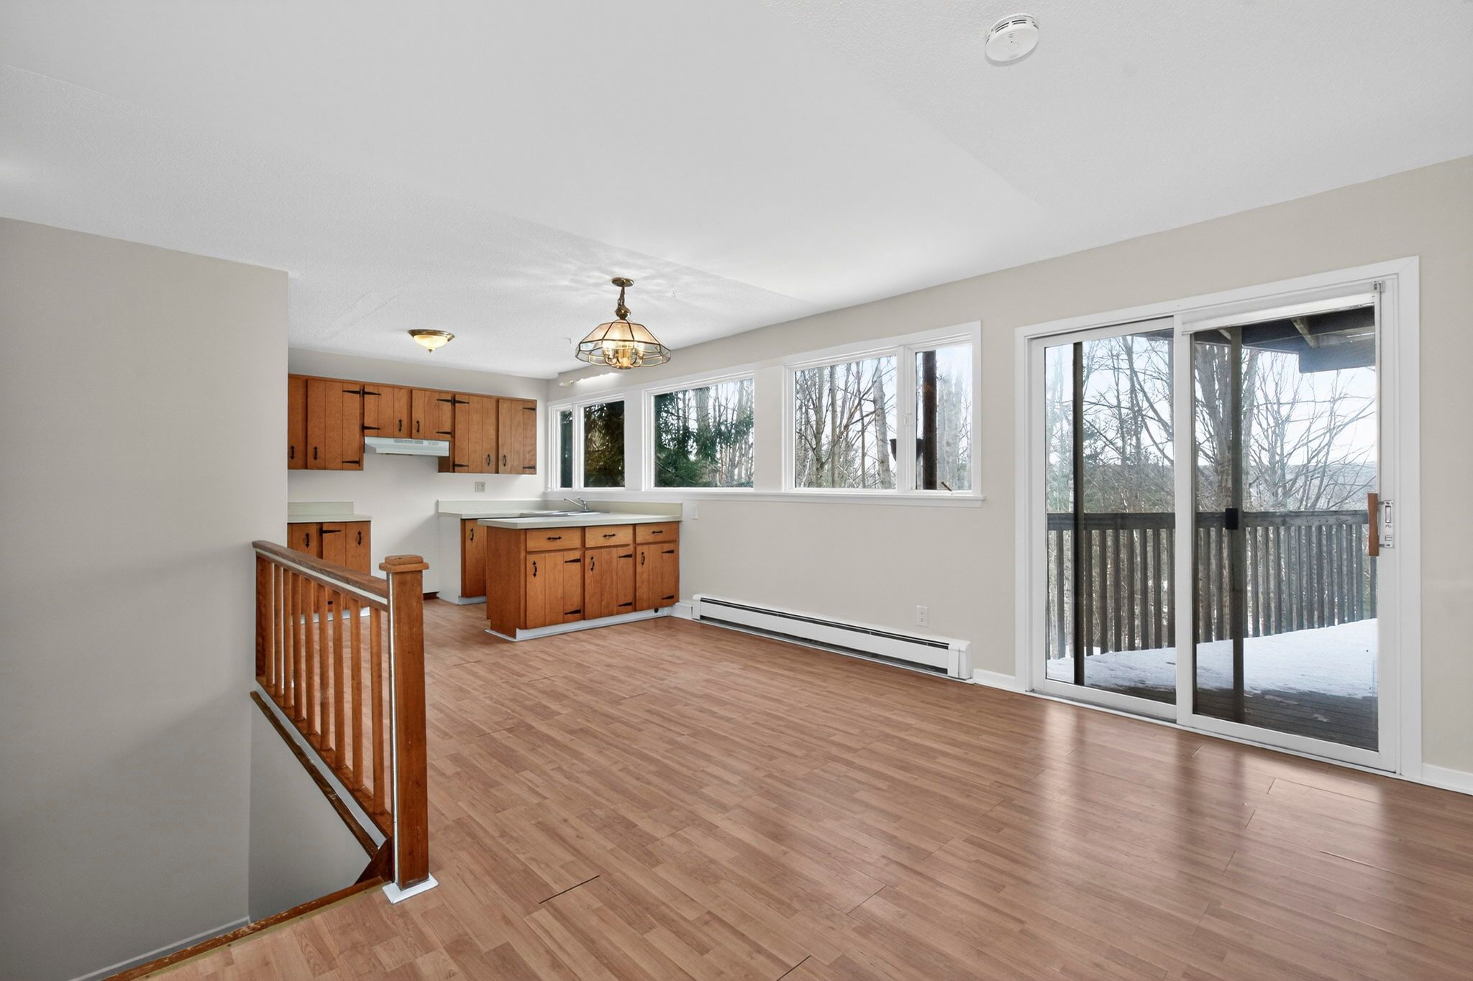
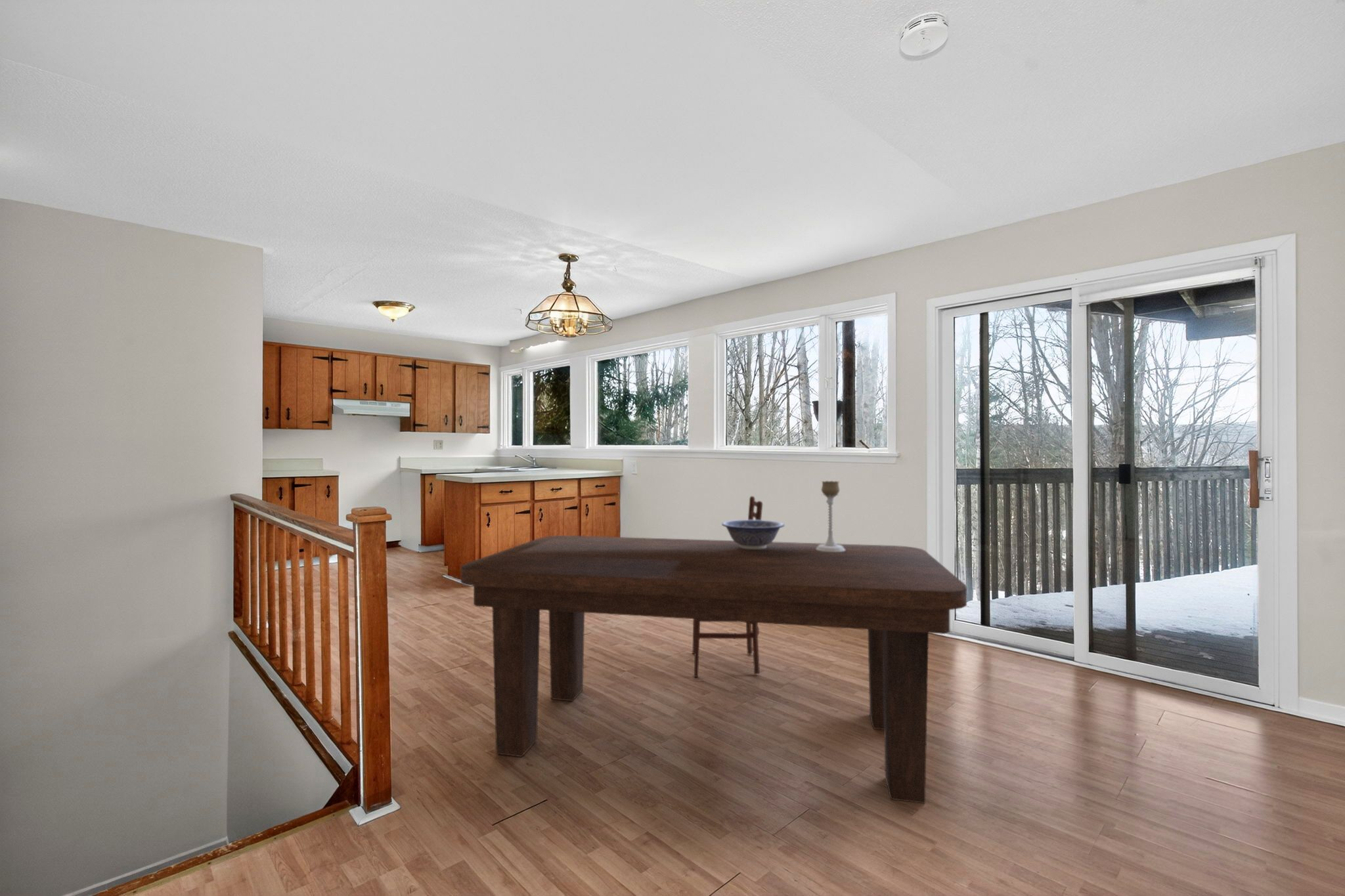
+ dining table (708, 620)
+ decorative bowl (753, 534)
+ dining chair (718, 620)
+ candle holder (830, 515)
